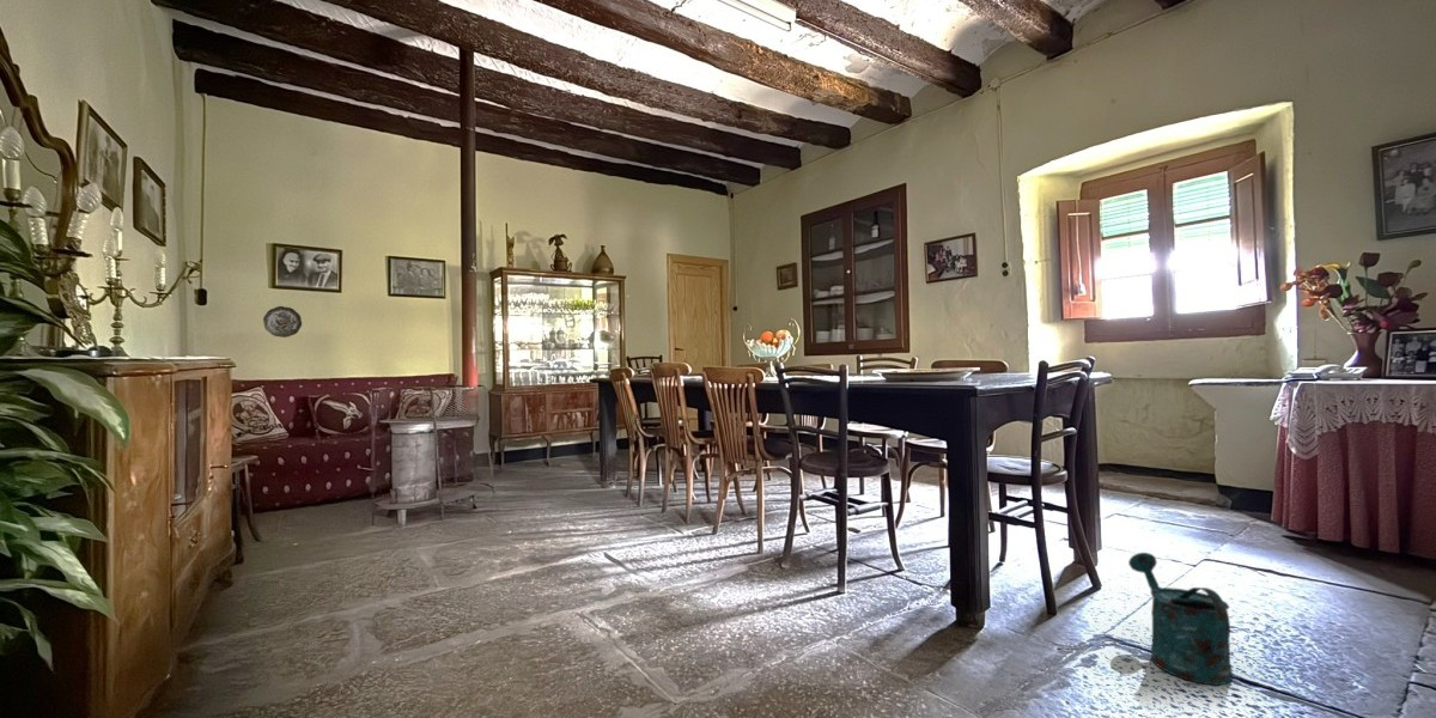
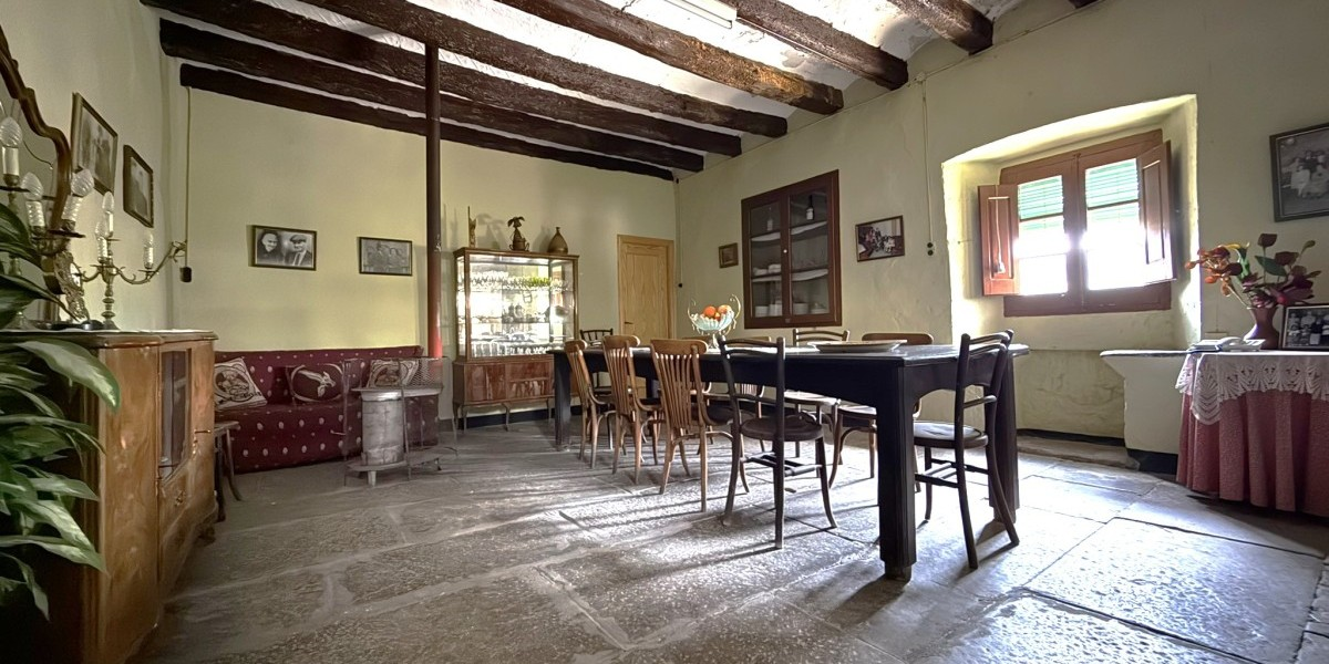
- watering can (1175, 613)
- decorative plate (282, 322)
